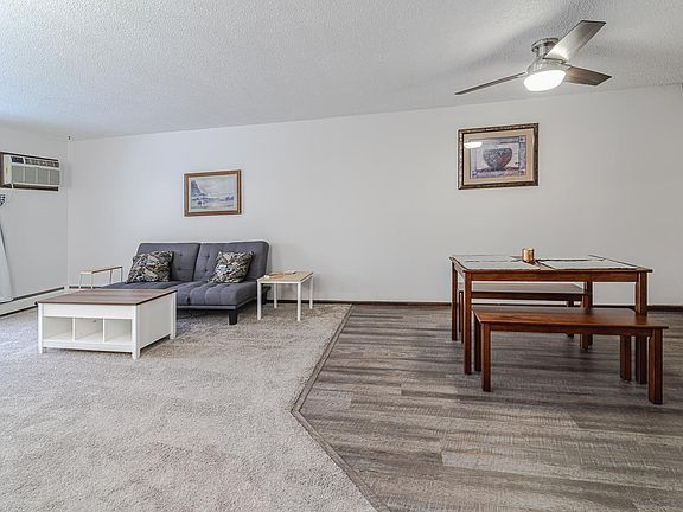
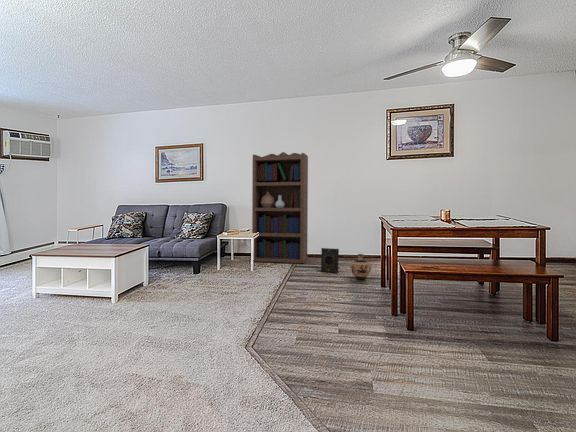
+ ceramic jug (360, 267)
+ bookcase (280, 205)
+ speaker (329, 260)
